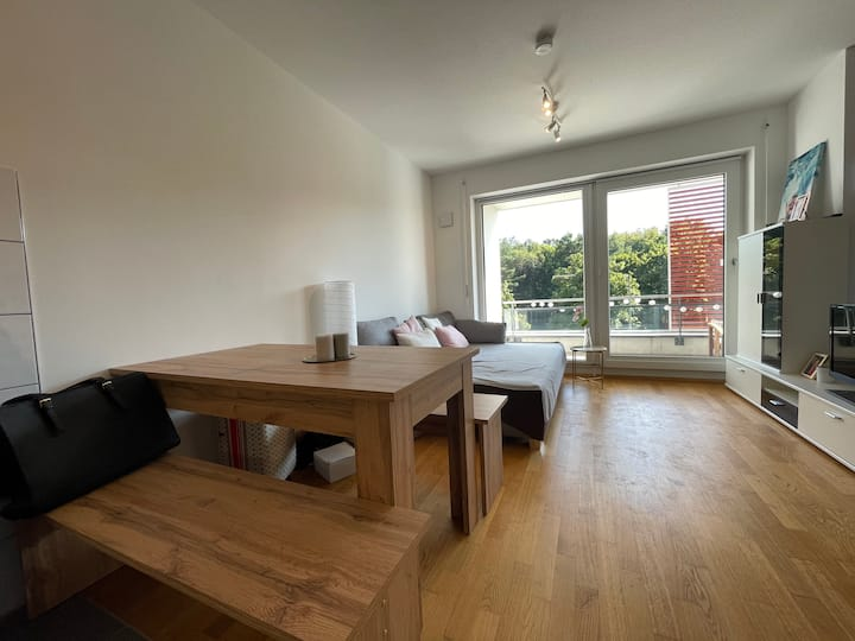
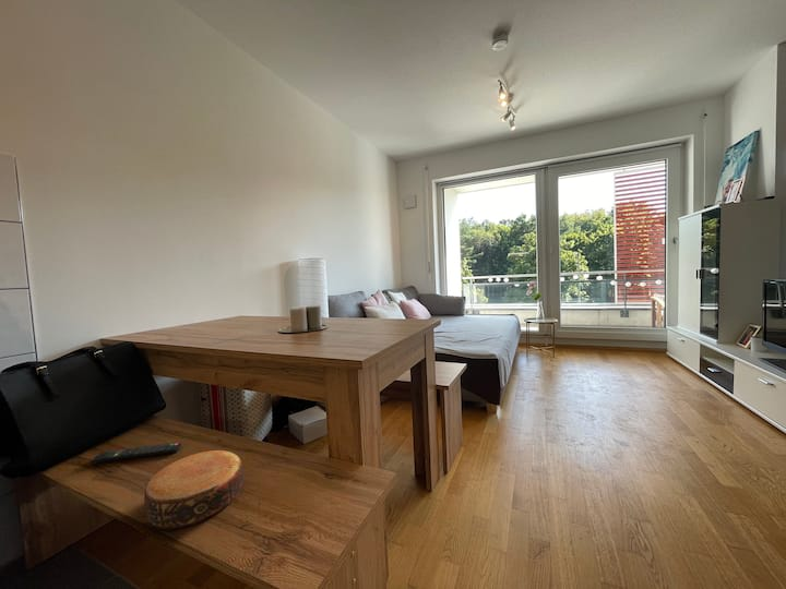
+ bowl (196, 482)
+ remote control (139, 453)
